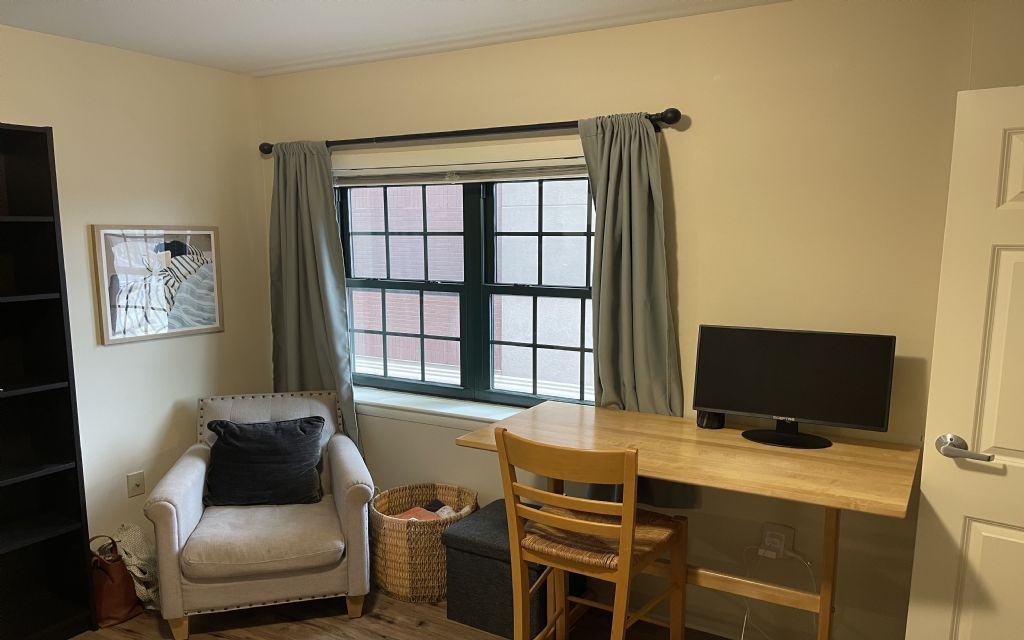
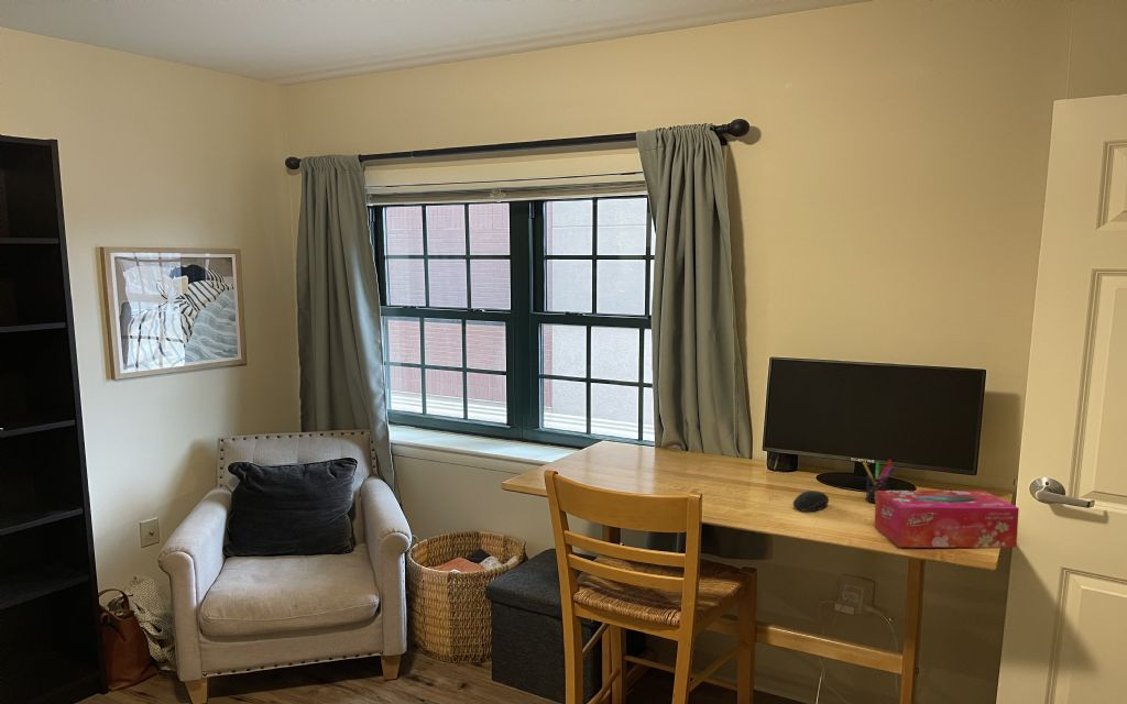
+ computer mouse (810, 499)
+ pen holder (878, 479)
+ tissue box (943, 517)
